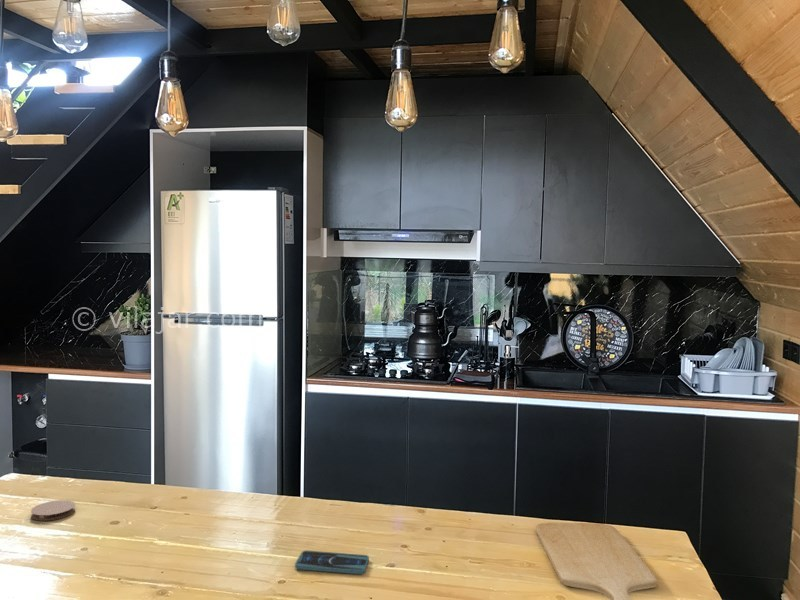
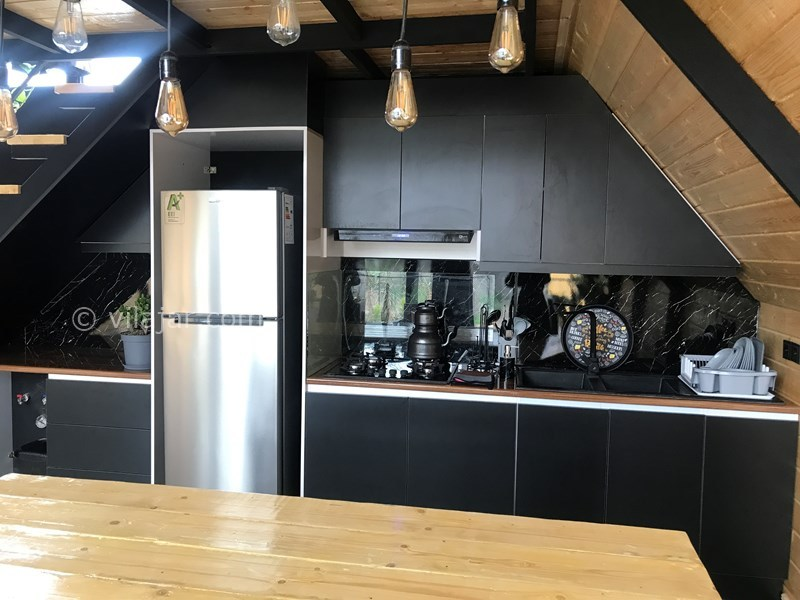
- chopping board (598, 564)
- smartphone (332, 561)
- coaster (53, 510)
